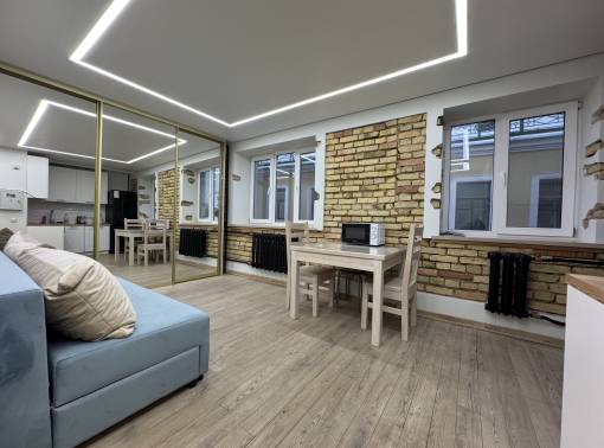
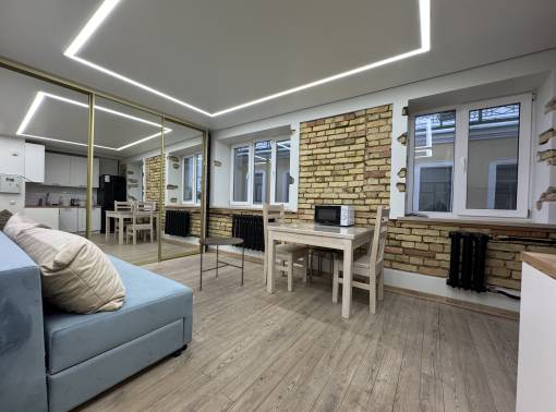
+ side table (219, 262)
